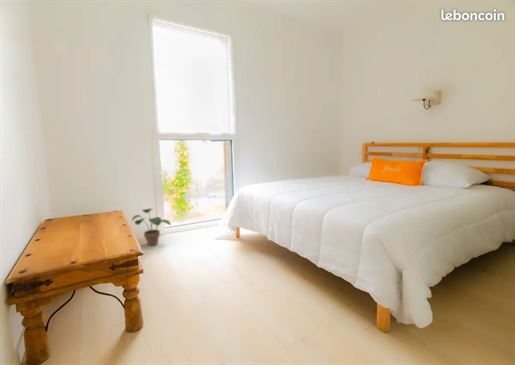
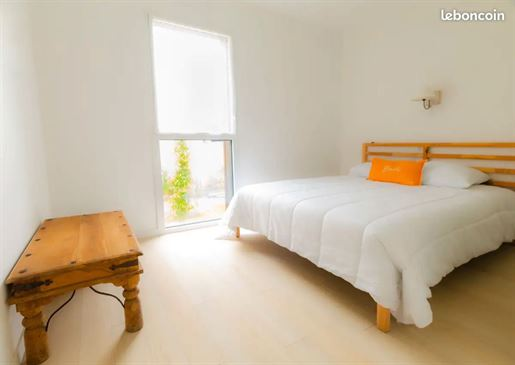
- potted plant (151, 227)
